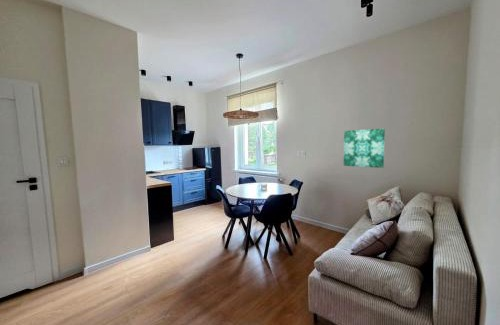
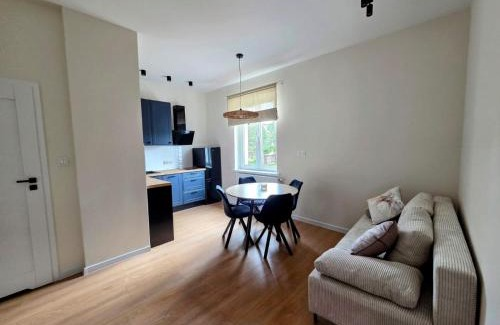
- wall art (363, 148)
